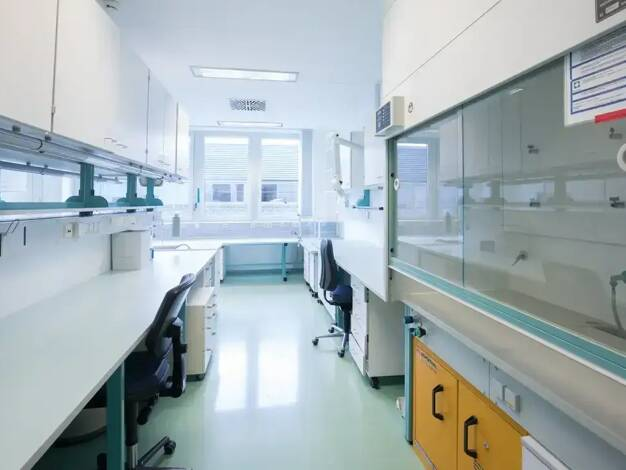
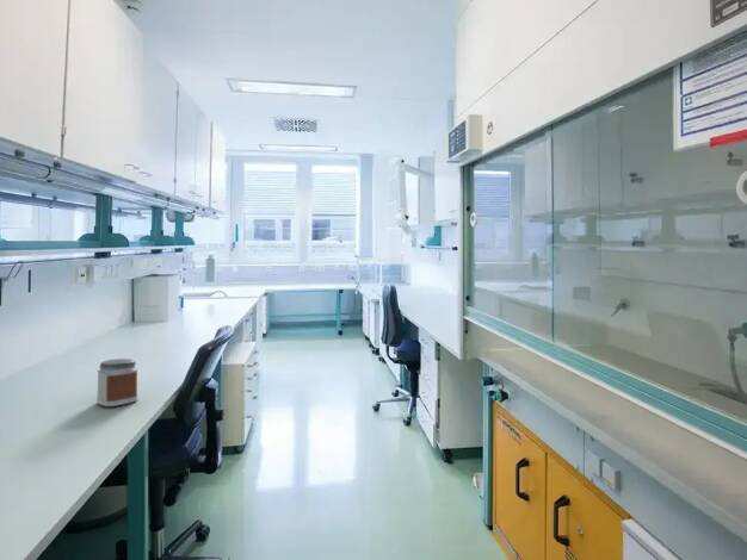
+ jar (117, 380)
